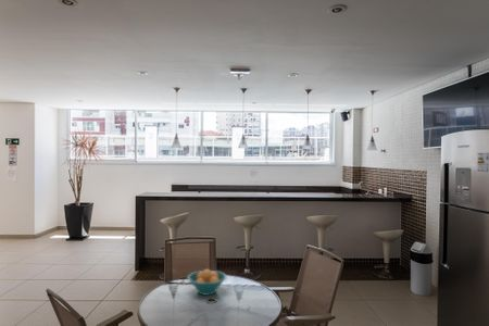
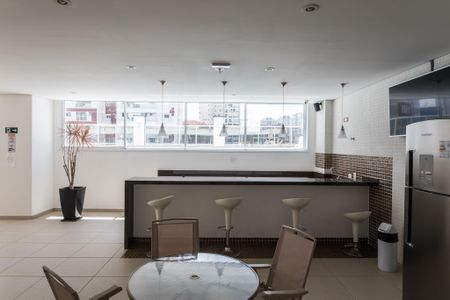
- fruit bowl (206, 280)
